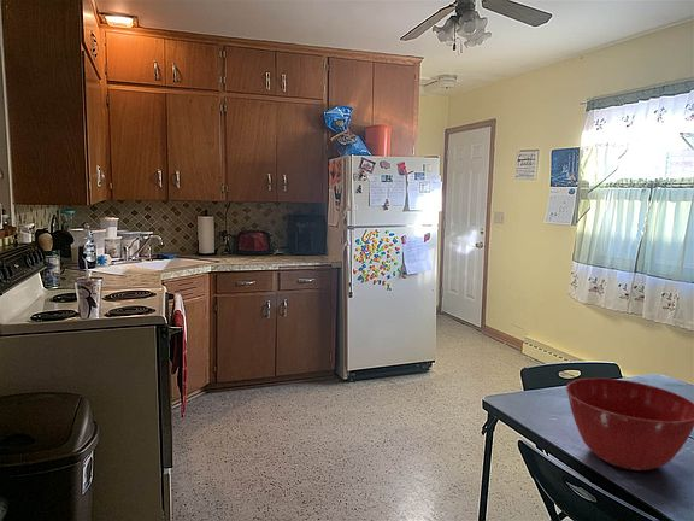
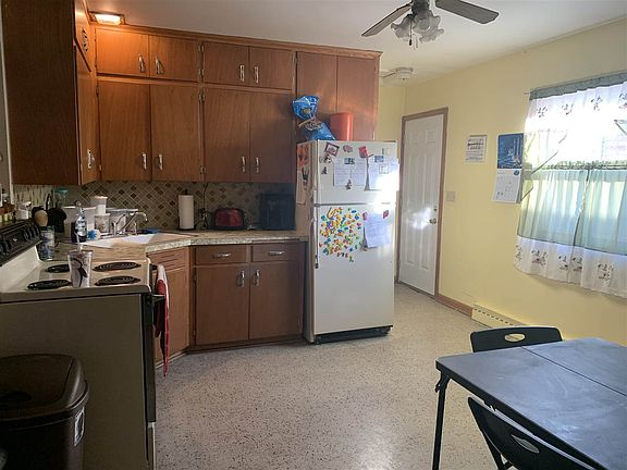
- mixing bowl (627, 426)
